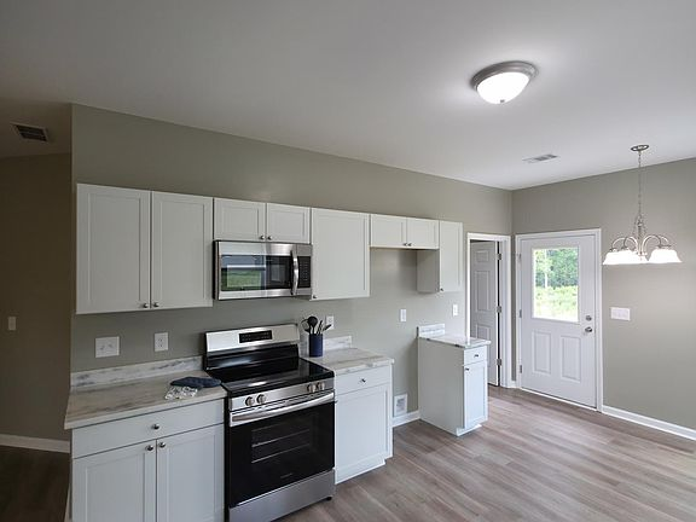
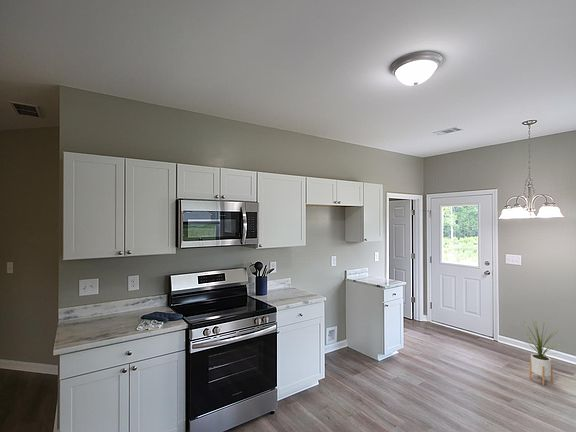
+ house plant (541, 349)
